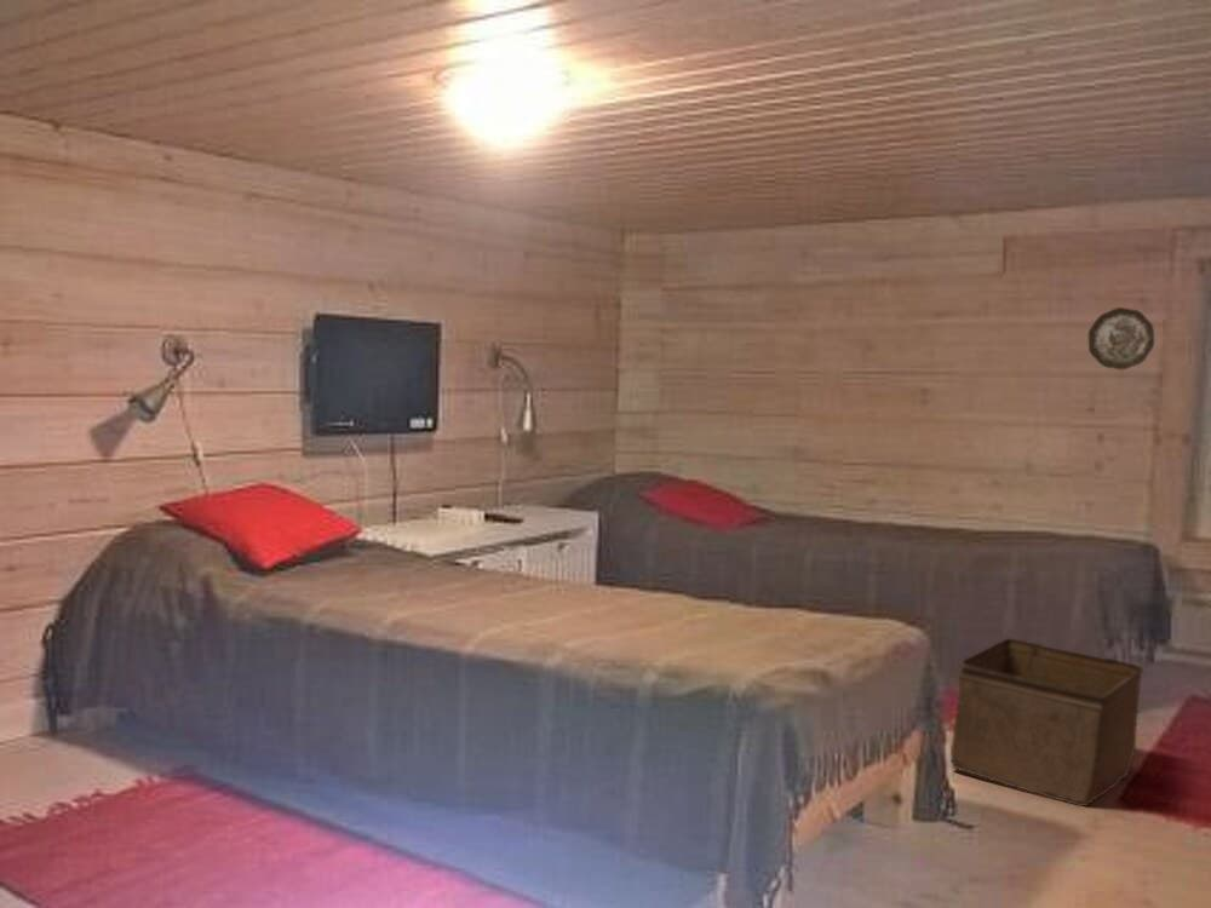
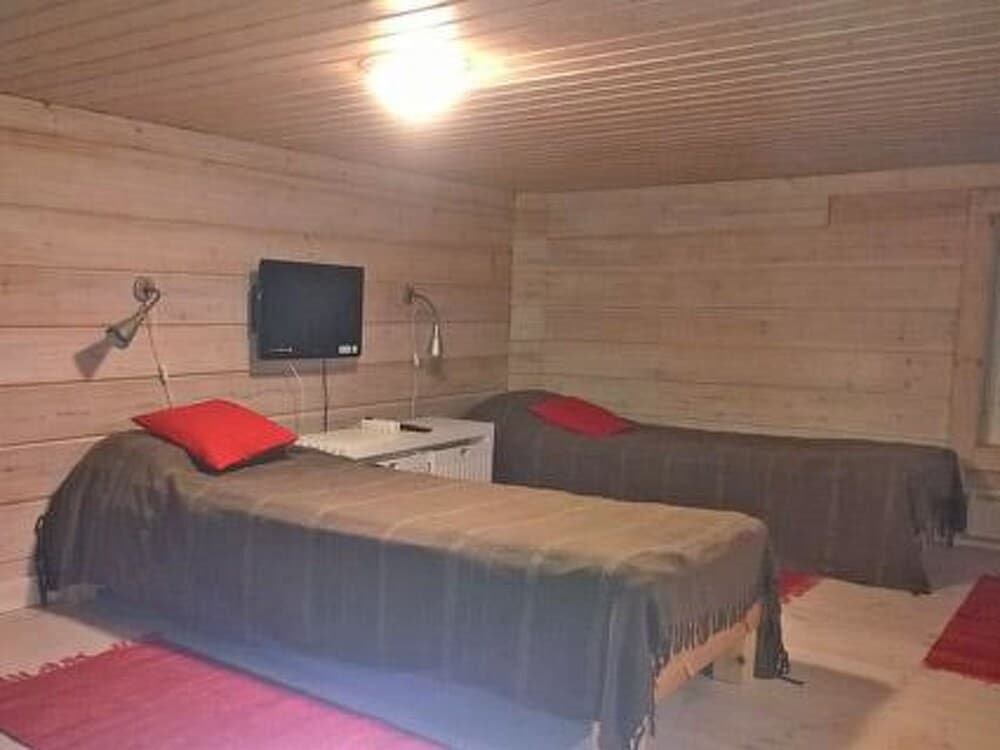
- decorative plate (1120, 338)
- storage bin (1044, 716)
